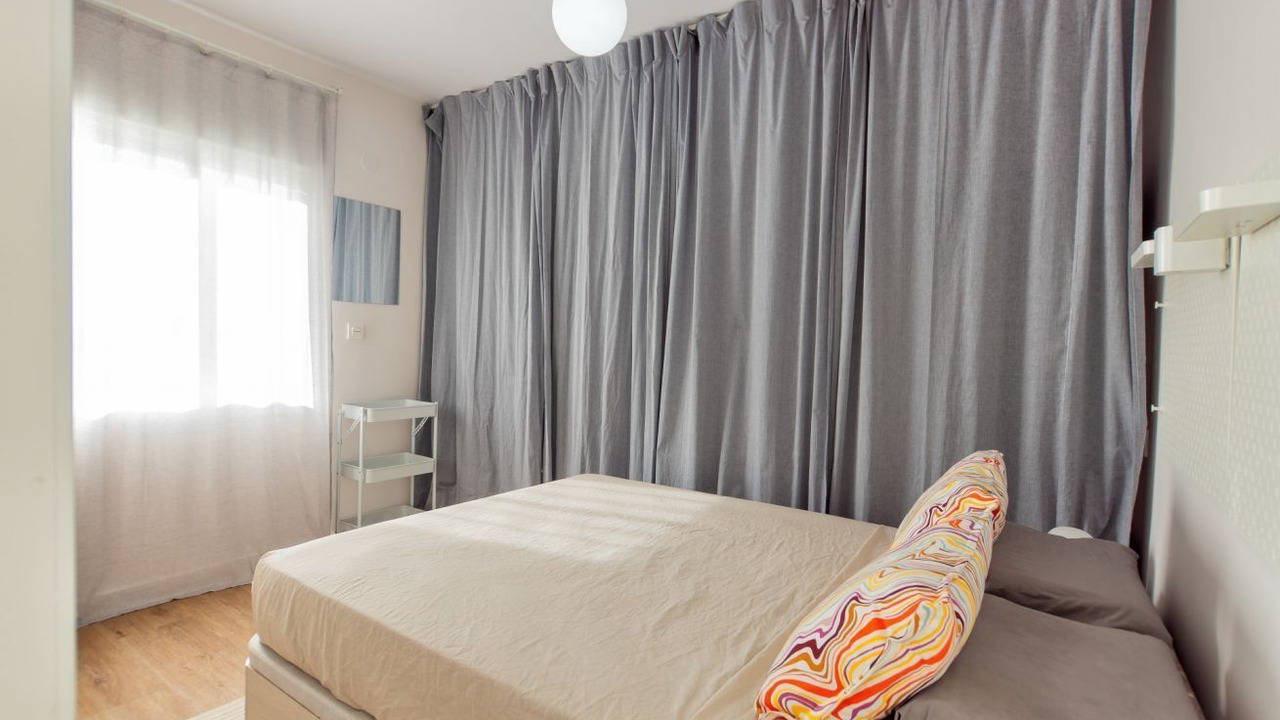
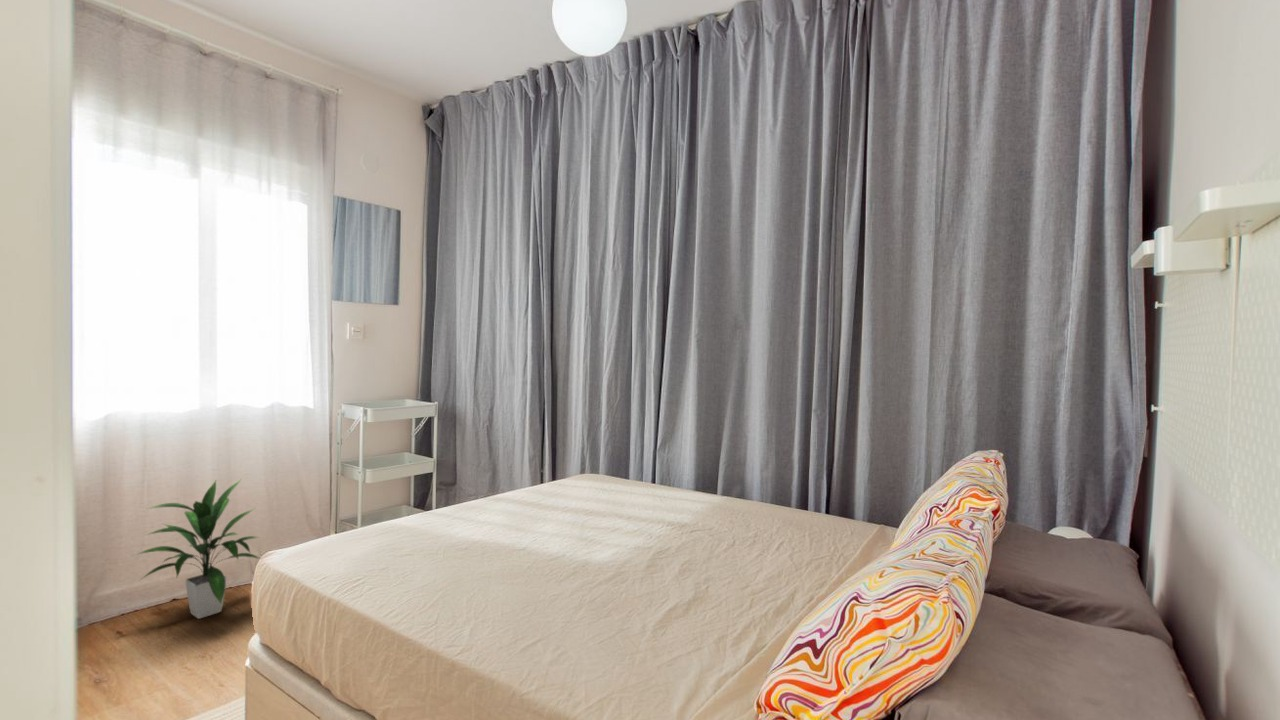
+ indoor plant (204, 549)
